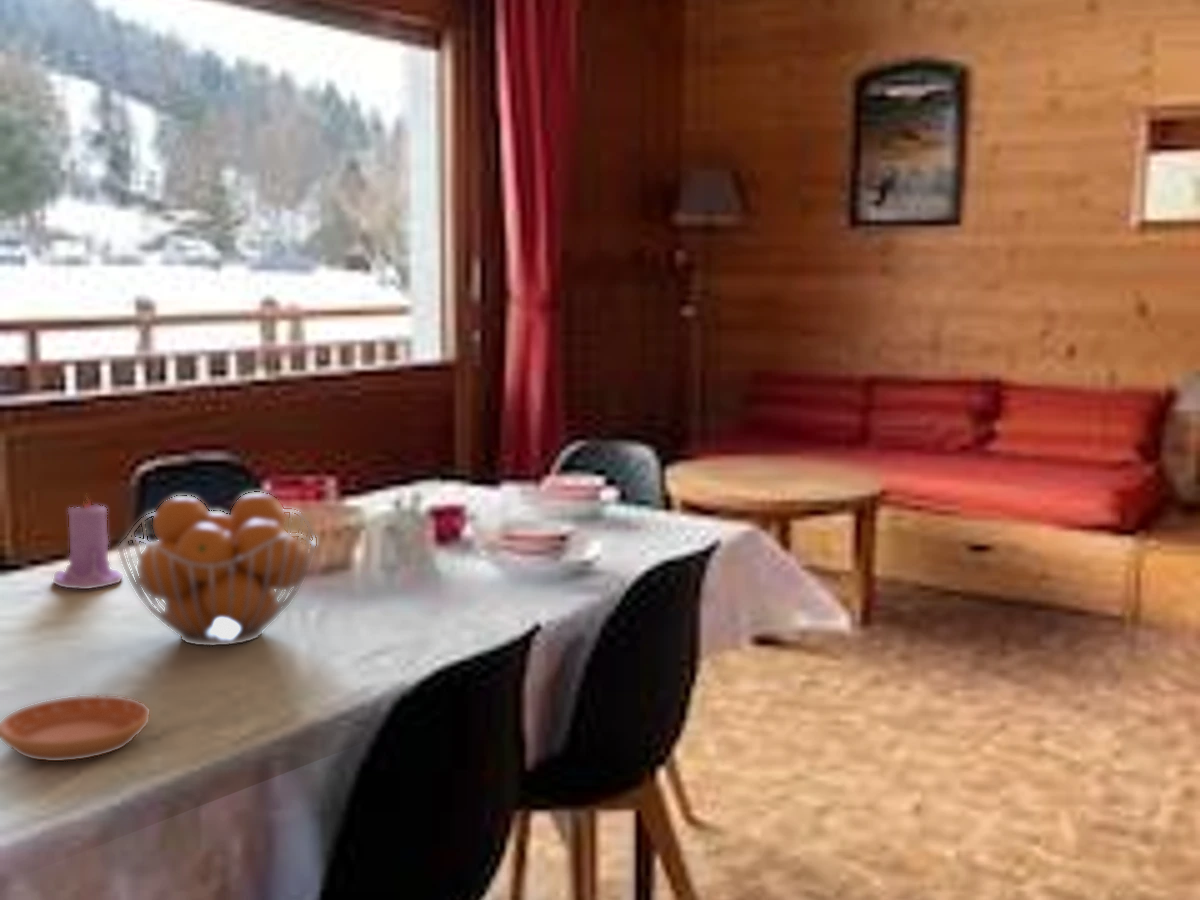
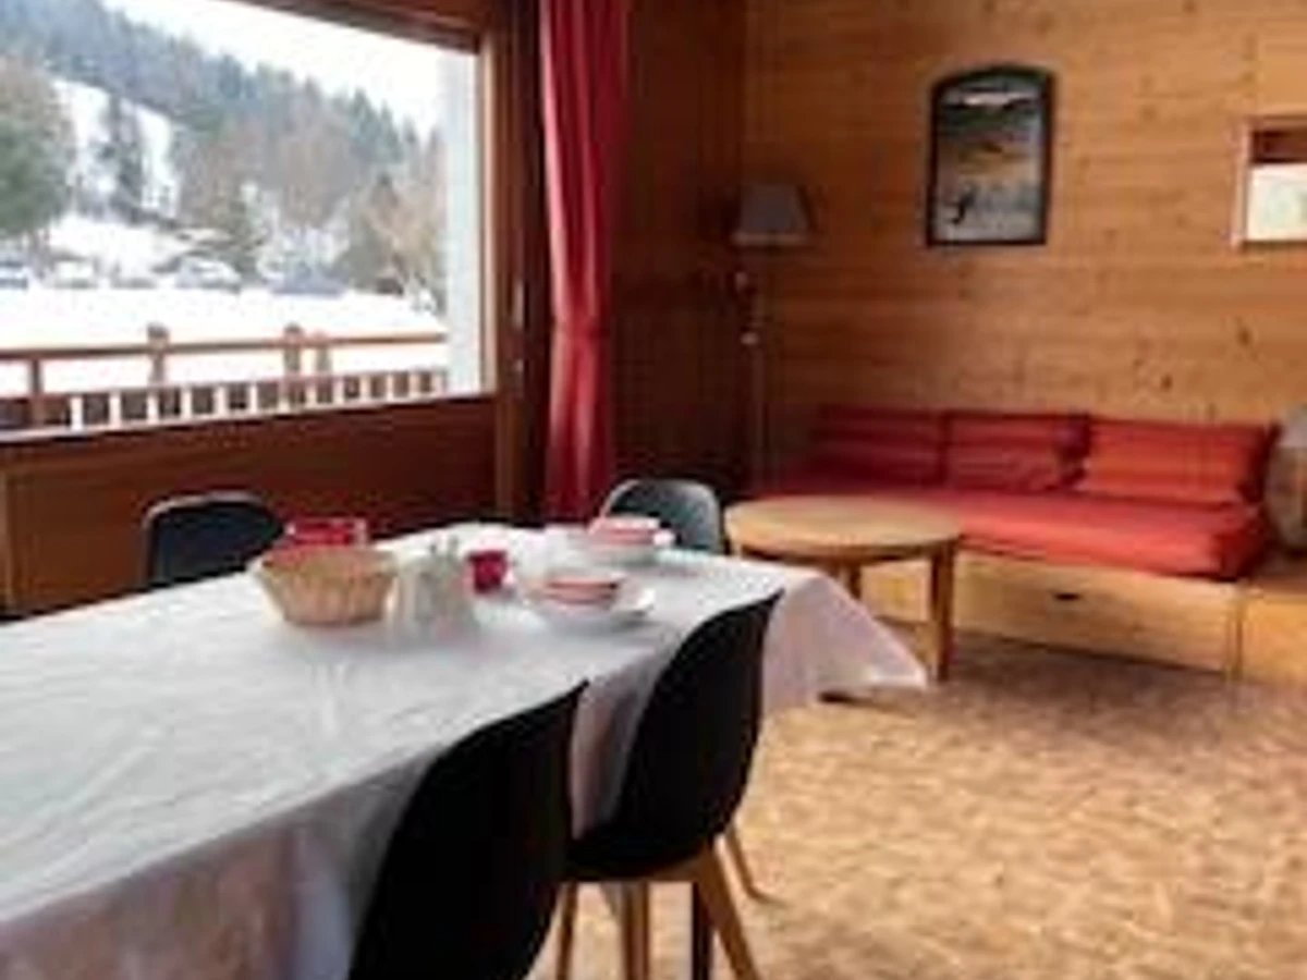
- candle (87, 537)
- saucer (75, 729)
- fruit basket (219, 565)
